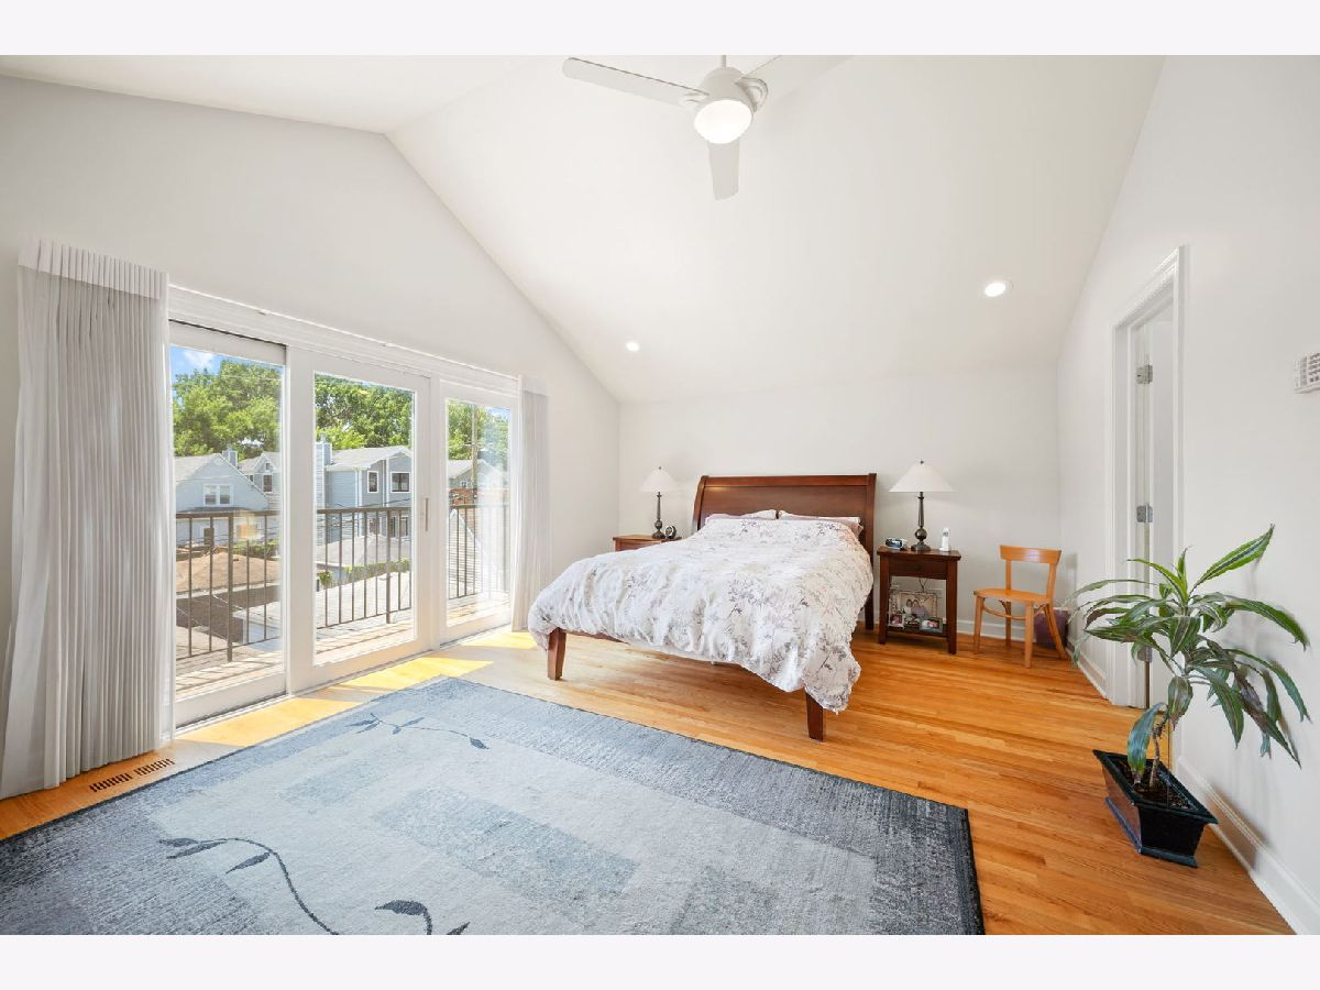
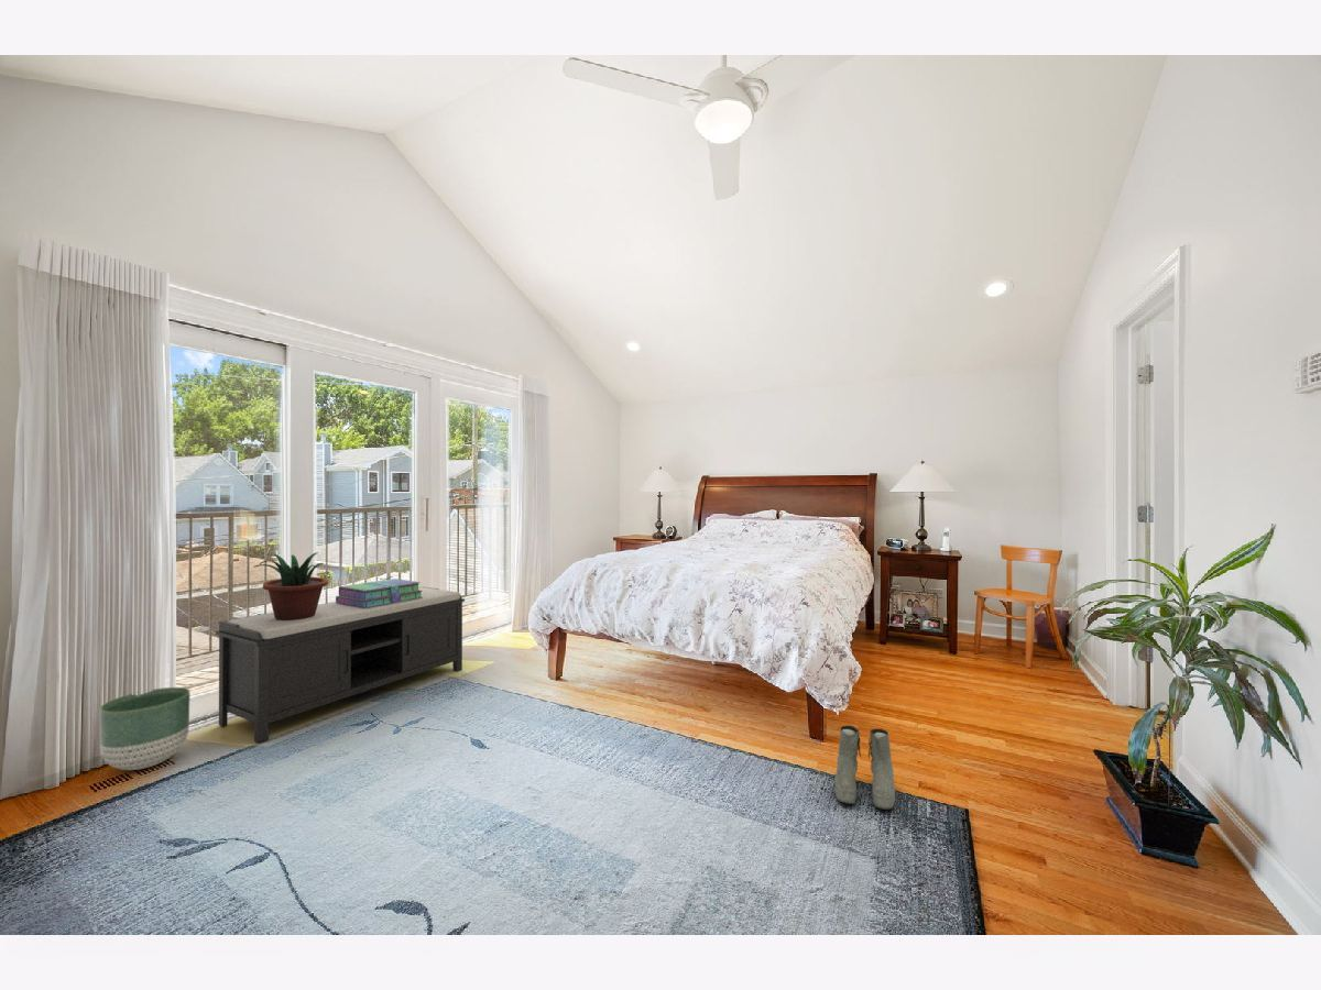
+ stack of books (380, 592)
+ bench (357, 648)
+ potted plant (287, 586)
+ planter (146, 730)
+ boots (869, 759)
